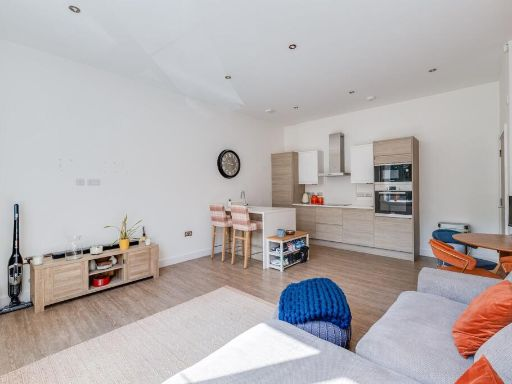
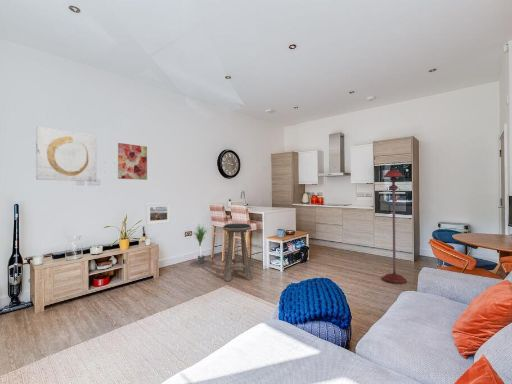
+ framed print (158, 213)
+ potted plant (200, 241)
+ wall art (68, 156)
+ wall art (133, 162)
+ stool (232, 250)
+ floor lamp (393, 224)
